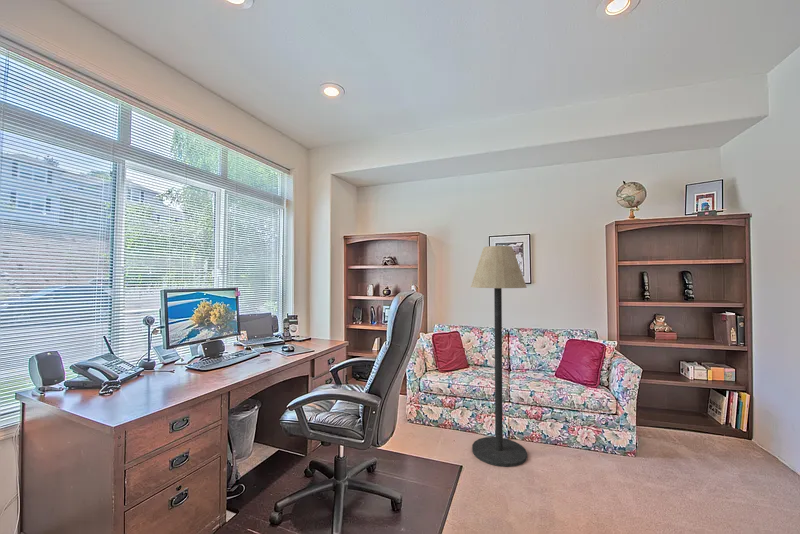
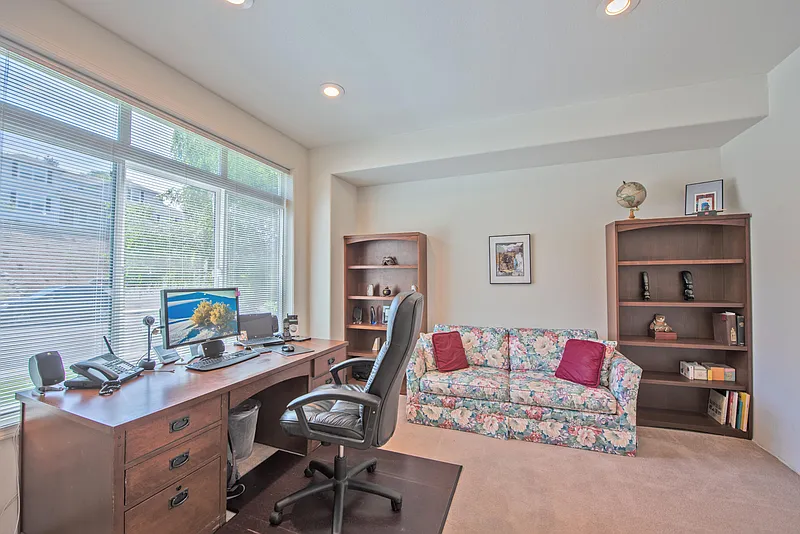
- floor lamp (498, 348)
